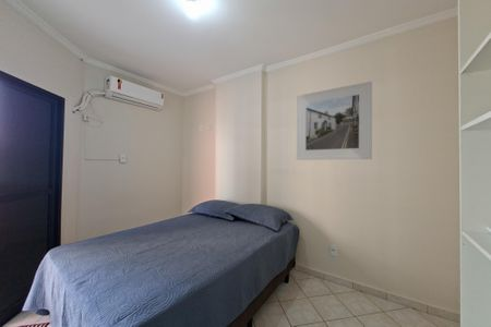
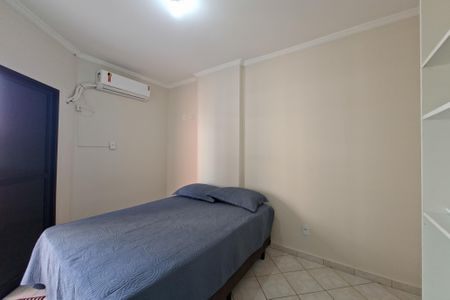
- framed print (331, 124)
